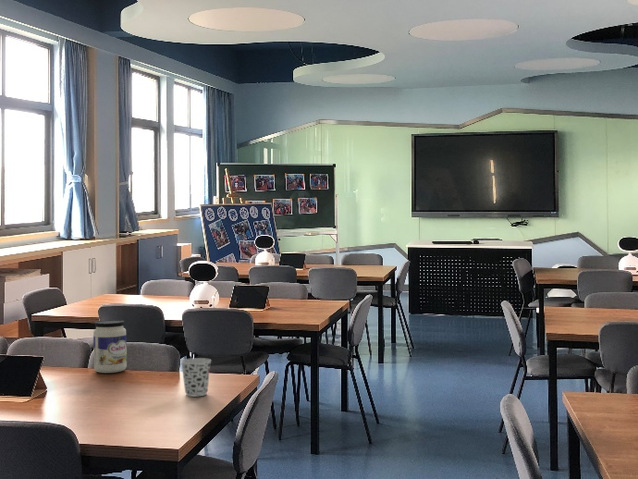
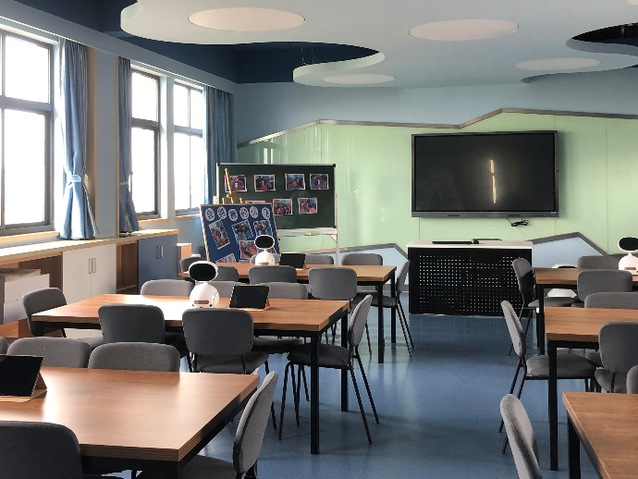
- jar (110, 346)
- cup (196, 377)
